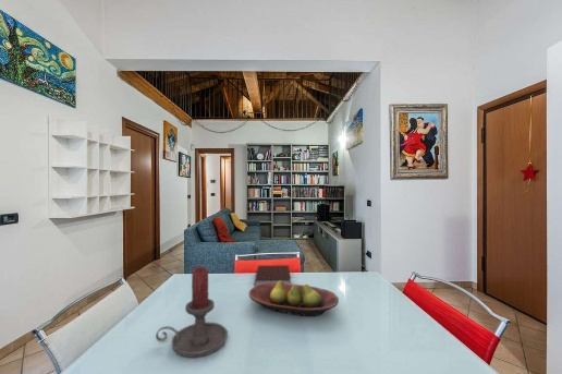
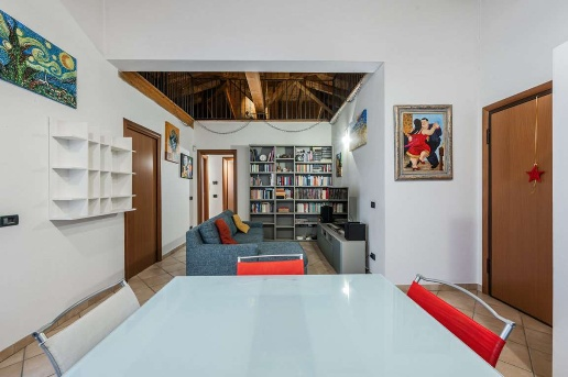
- fruit bowl (292, 295)
- candle holder (192, 305)
- notebook (272, 275)
